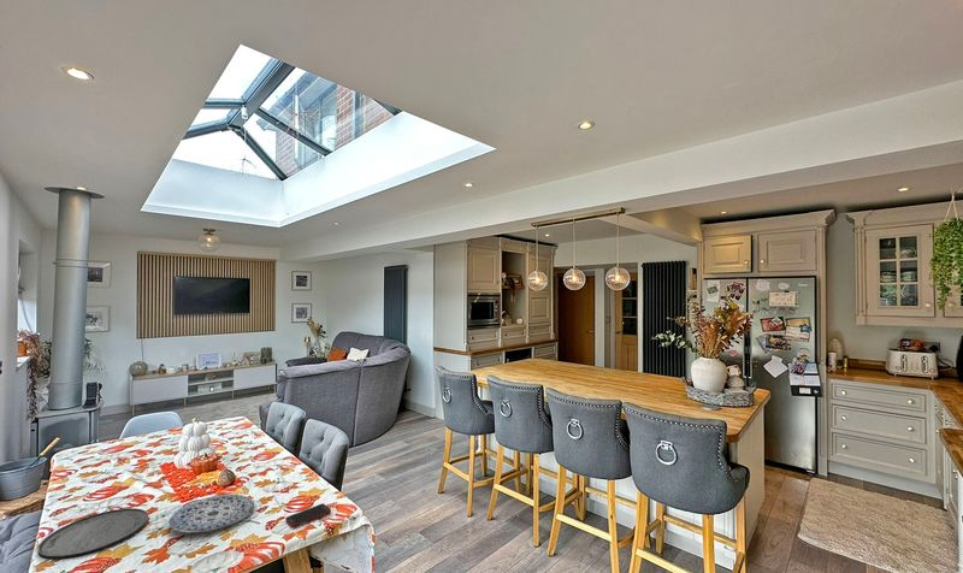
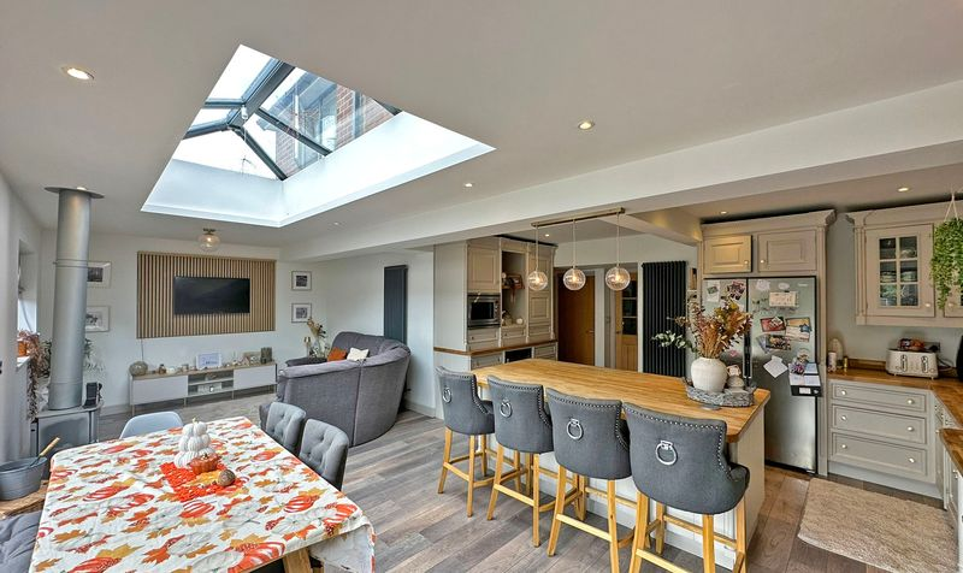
- plate (96, 531)
- plate (213, 512)
- cell phone (308, 515)
